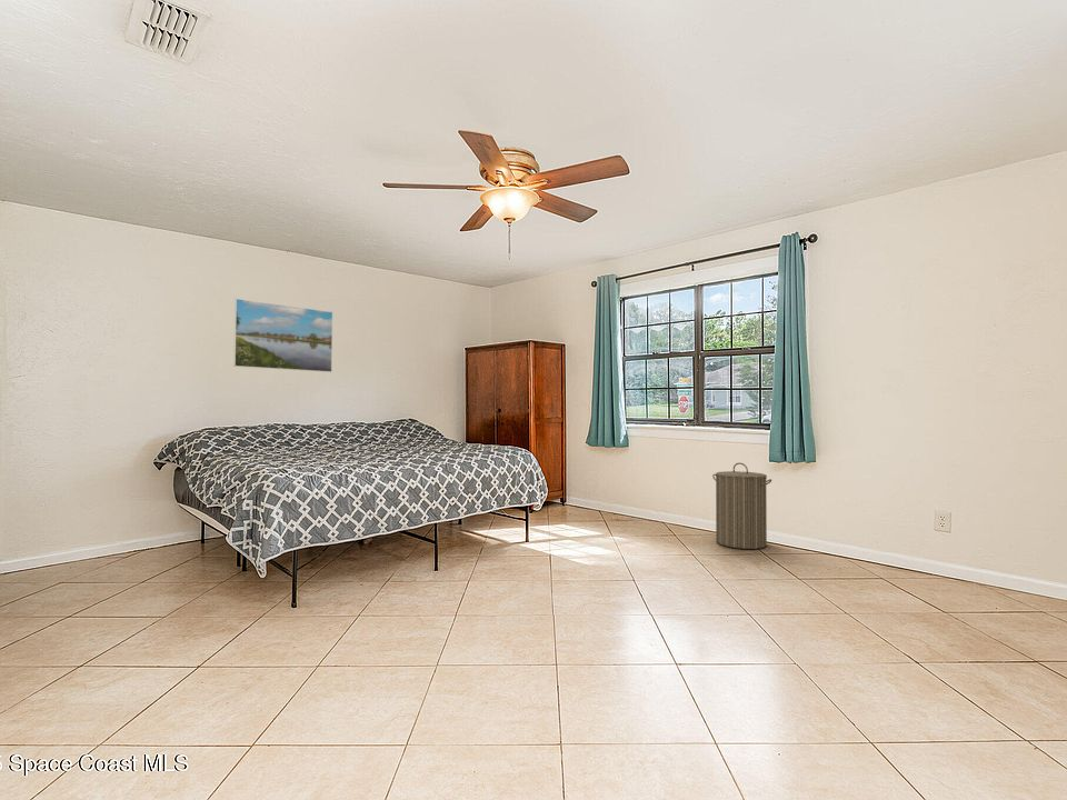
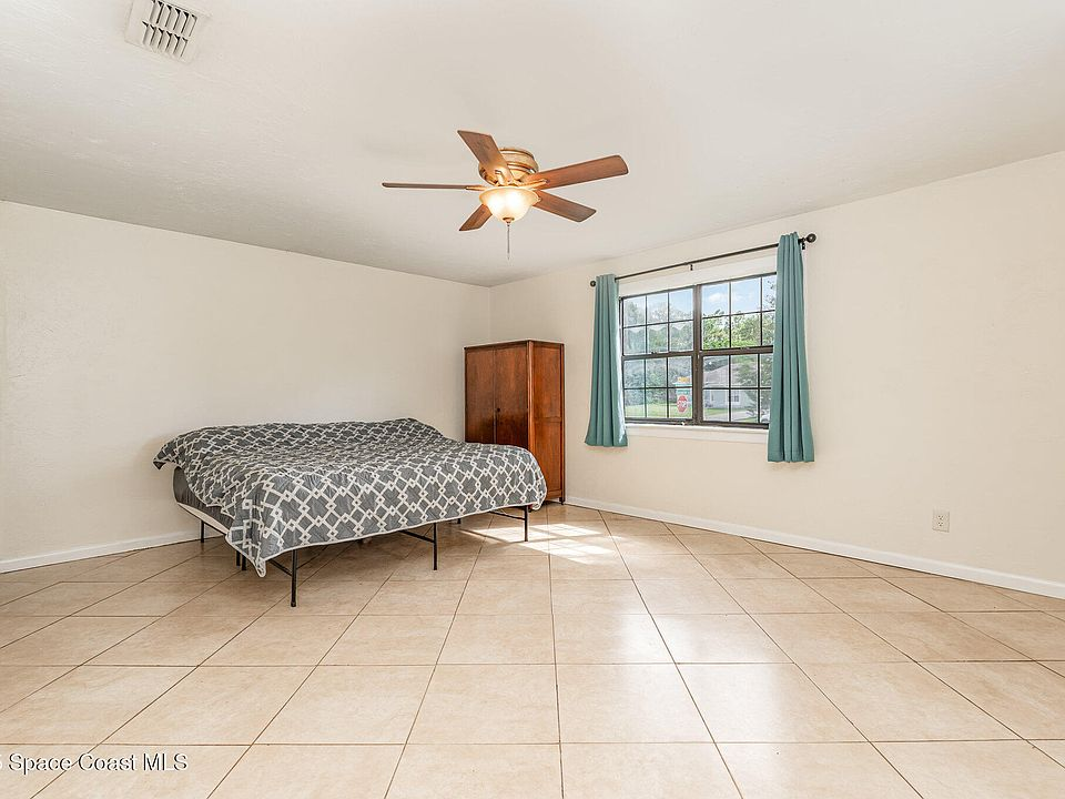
- laundry hamper (740, 502)
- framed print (286, 337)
